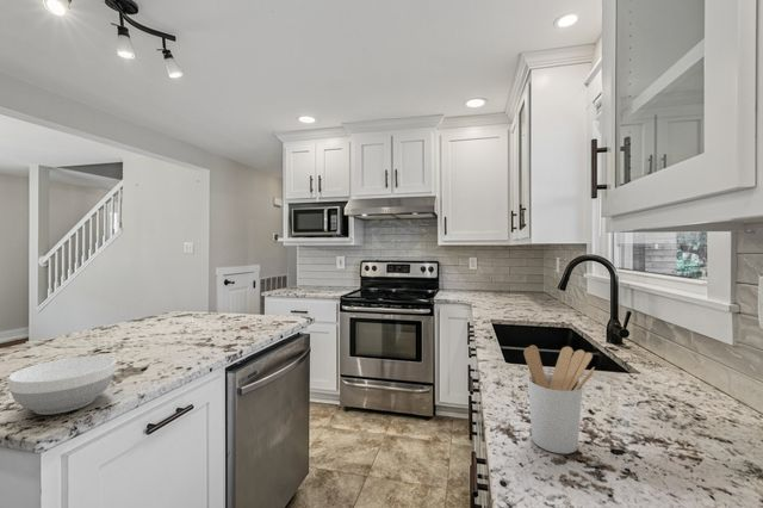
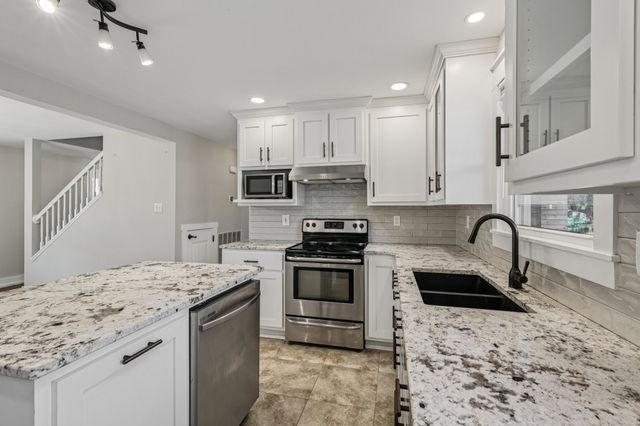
- bowl (66, 385)
- utensil holder (560, 394)
